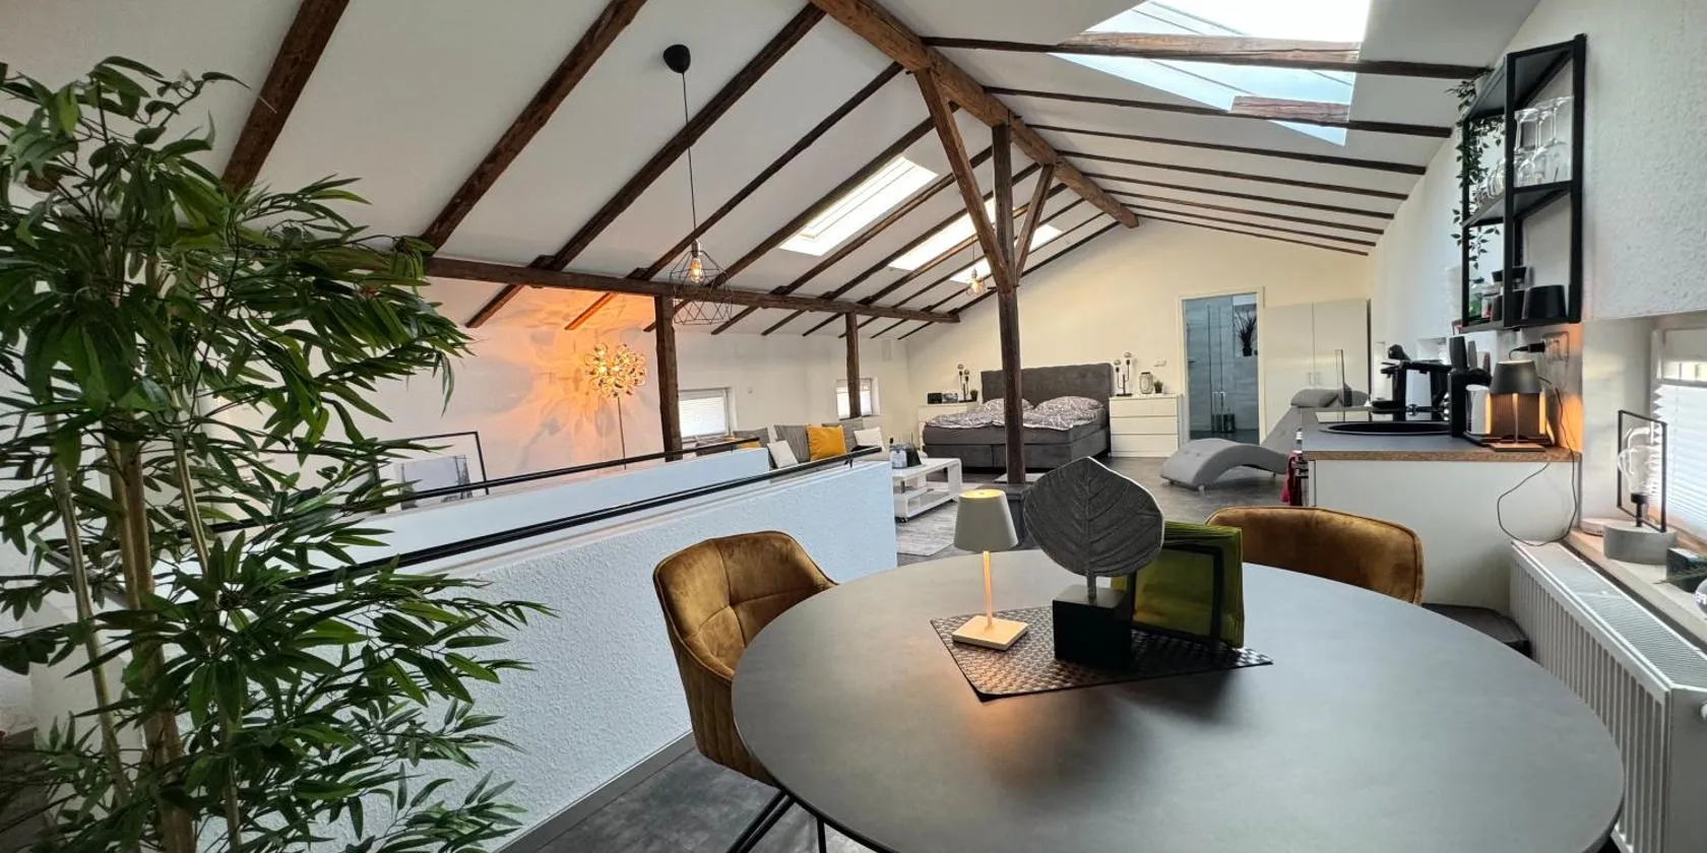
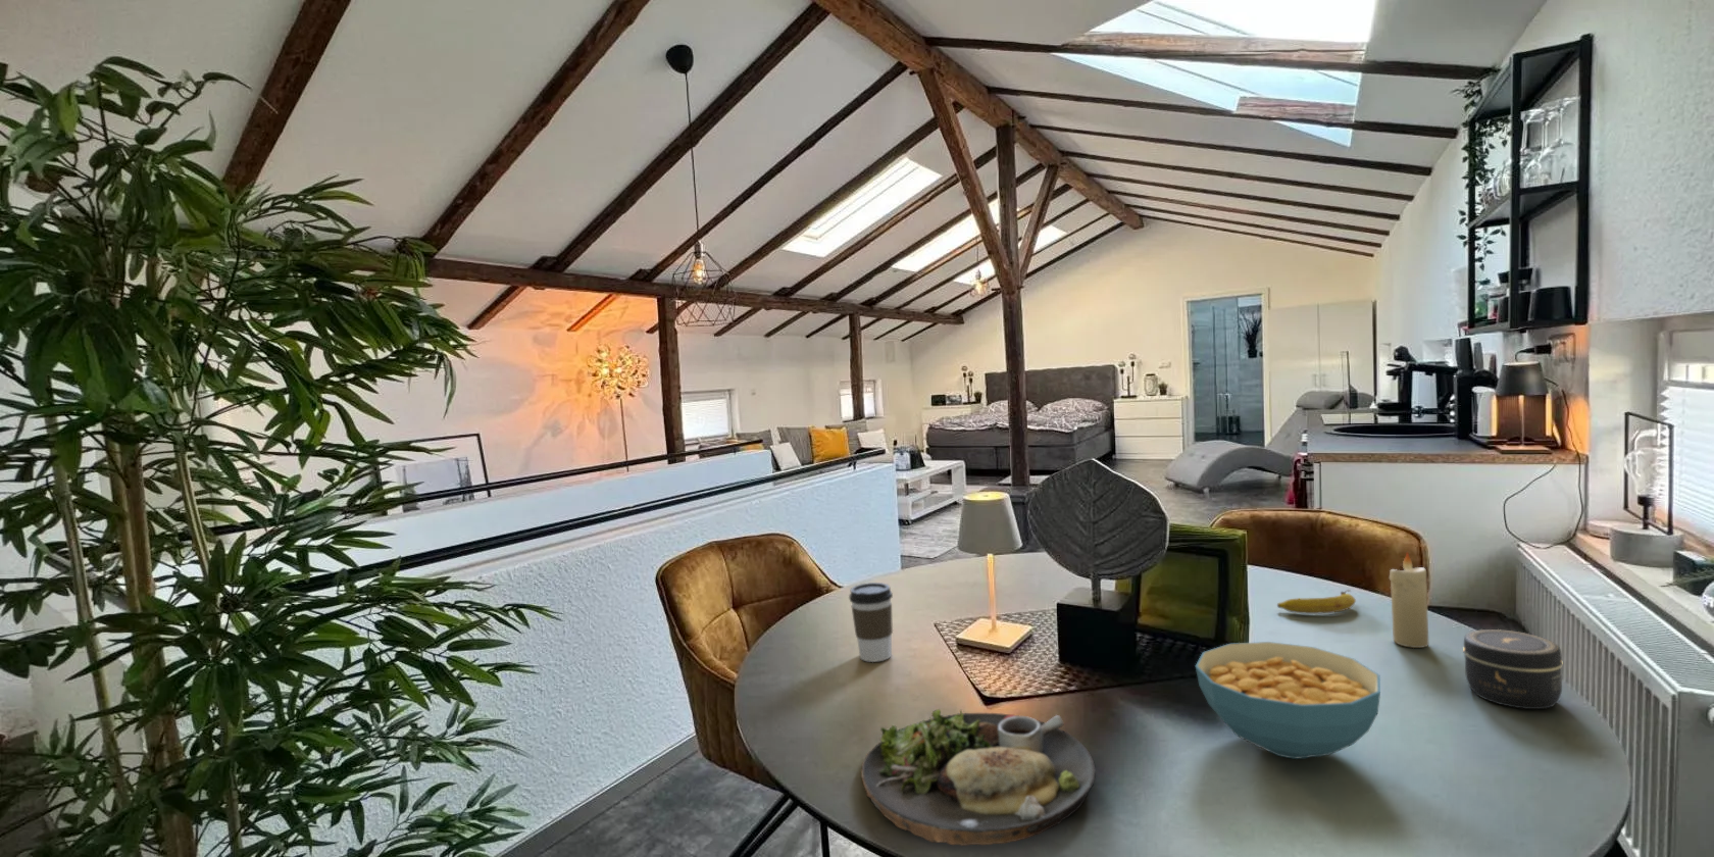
+ dinner plate (973, 750)
+ candle (1408, 597)
+ jar (1511, 667)
+ cereal bowl (1286, 708)
+ coffee cup (872, 621)
+ banana (1318, 600)
